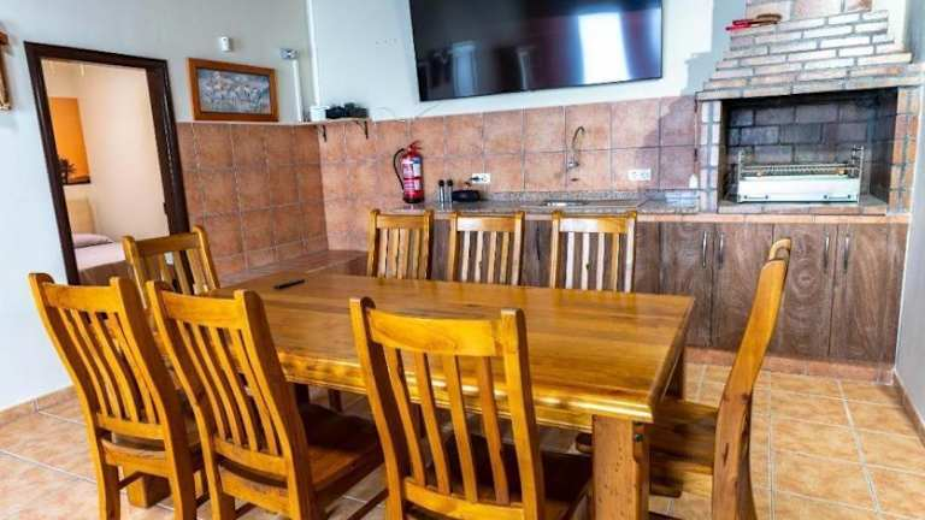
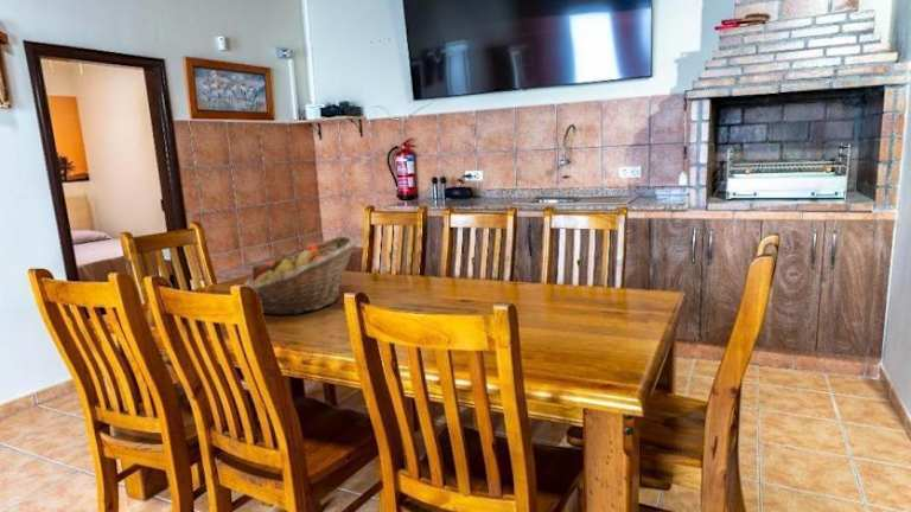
+ fruit basket (301, 273)
